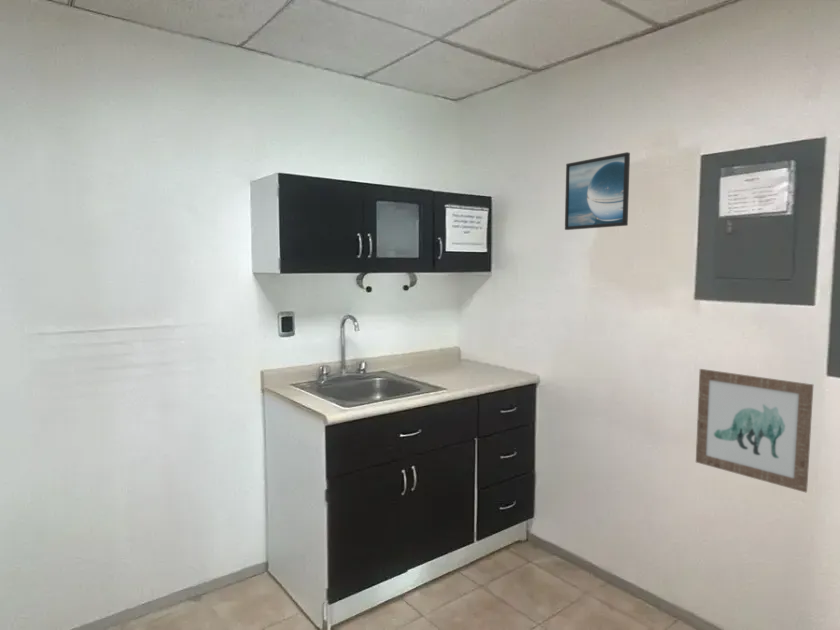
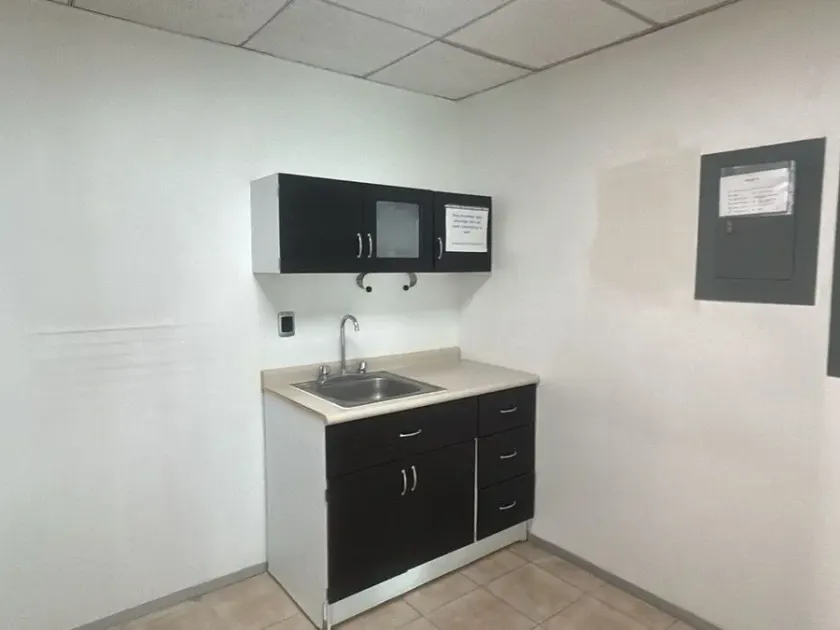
- wall art (749, 426)
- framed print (595, 193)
